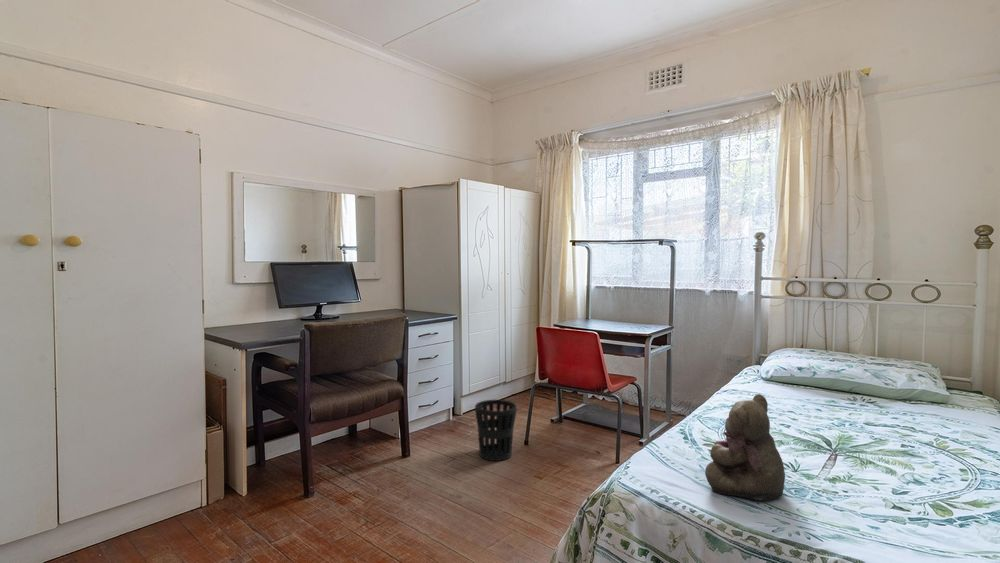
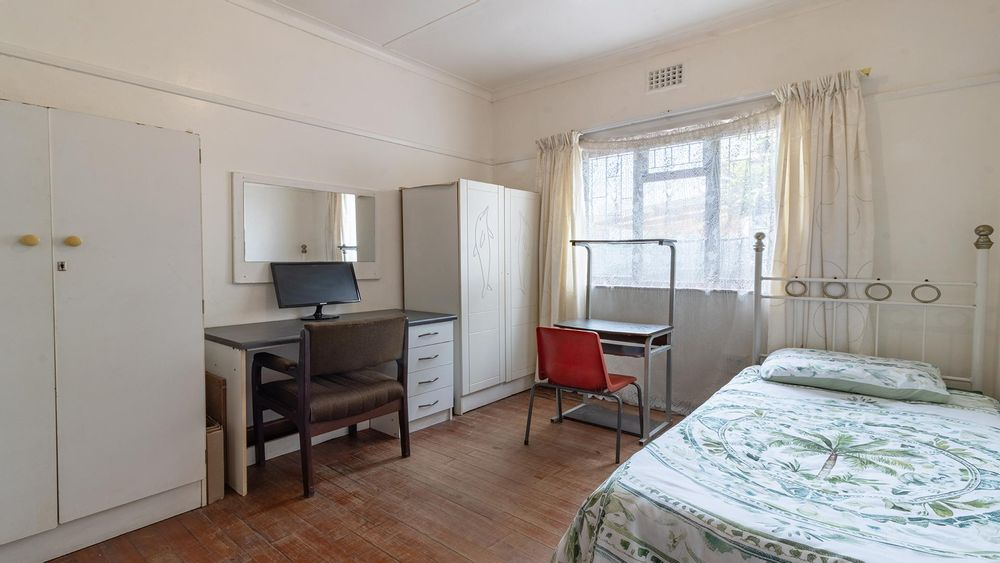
- wastebasket (495, 430)
- teddy bear (750, 441)
